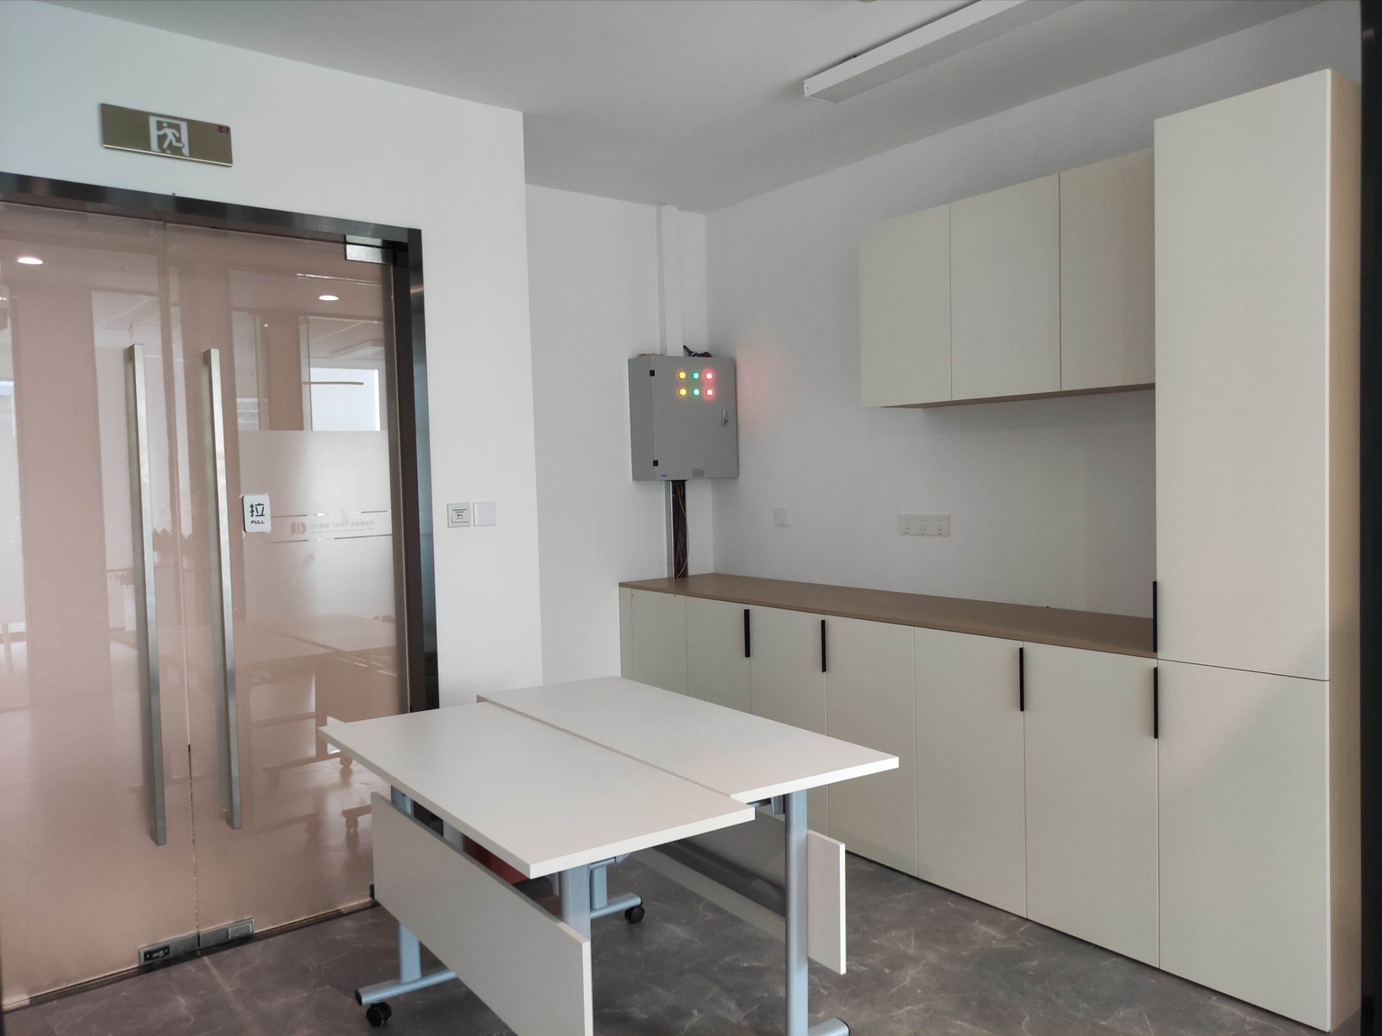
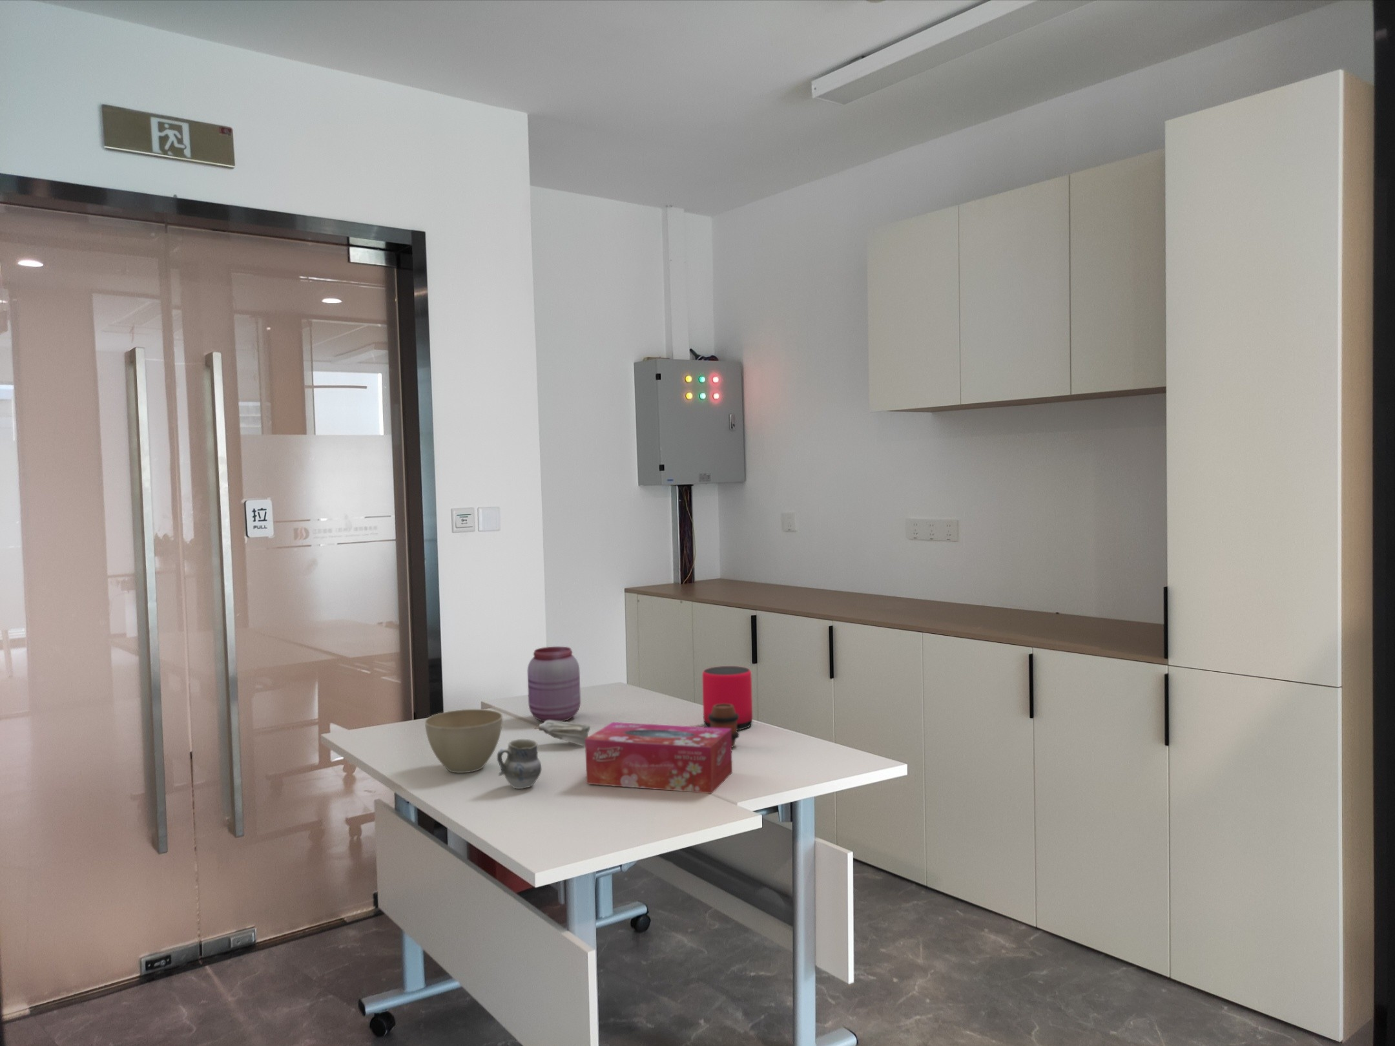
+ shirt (589, 730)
+ speaker (727, 698)
+ cup (518, 765)
+ jar (554, 683)
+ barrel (724, 725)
+ tissue box (659, 756)
+ flower pot (465, 743)
